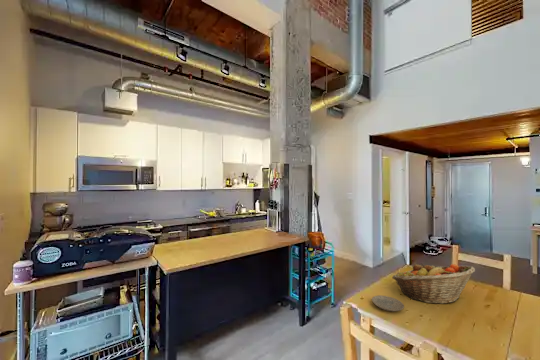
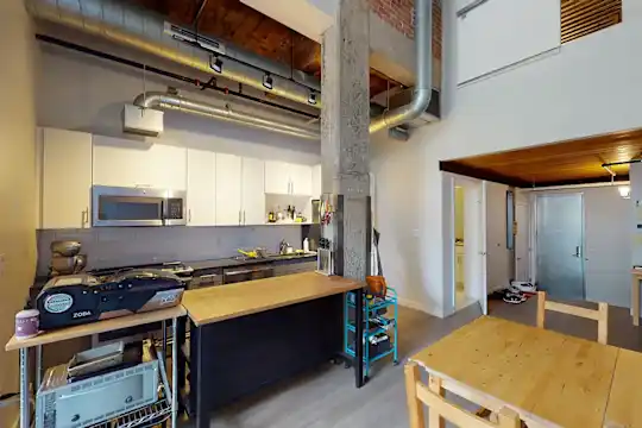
- fruit basket (432, 278)
- plate (387, 304)
